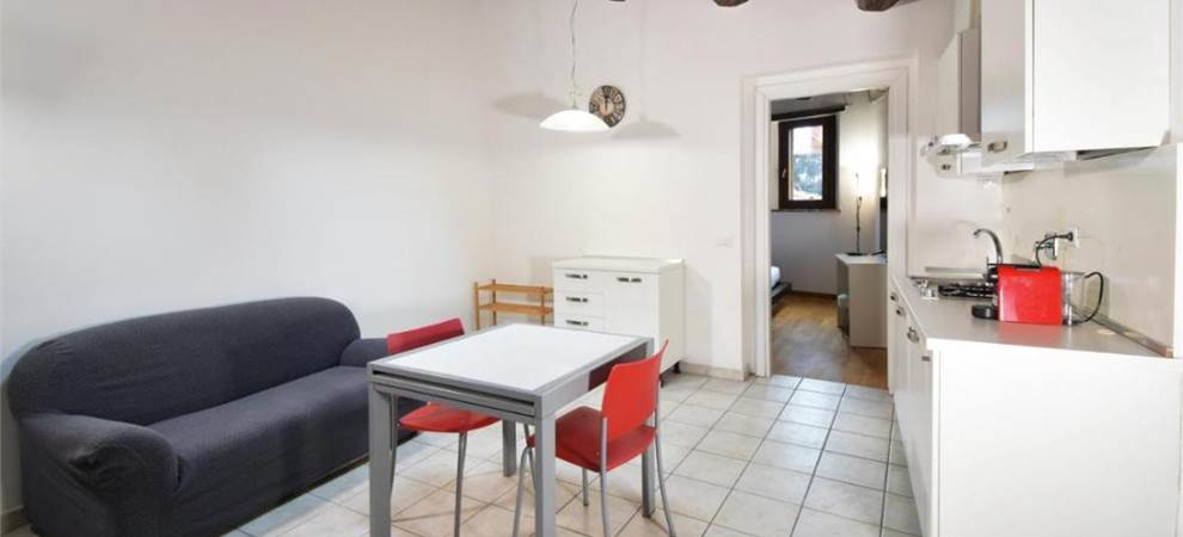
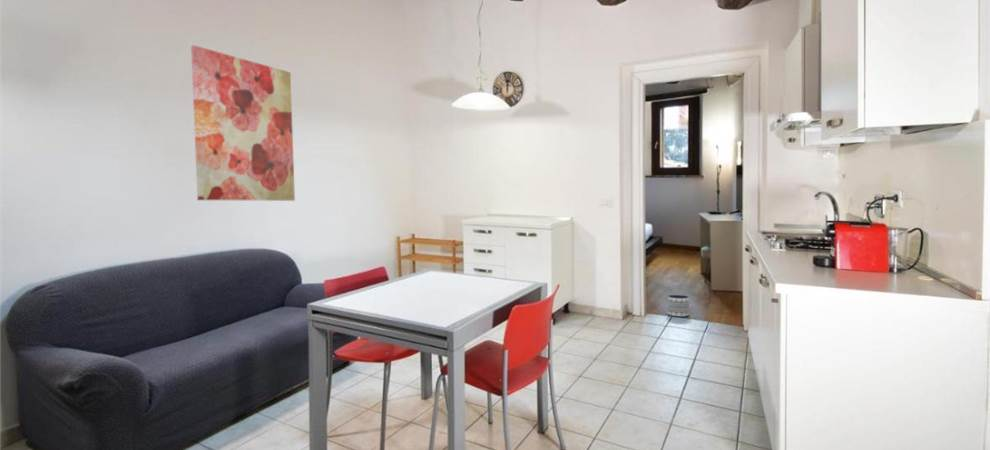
+ wall art (248, 130)
+ planter (678, 305)
